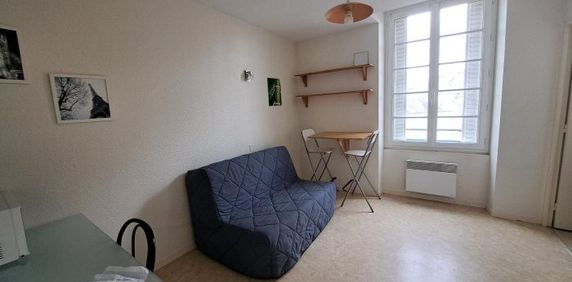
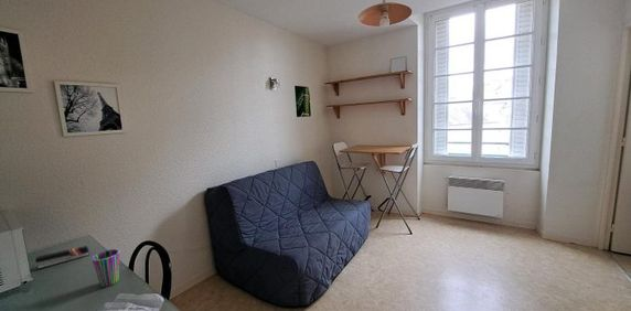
+ stapler (63, 256)
+ cup (107, 268)
